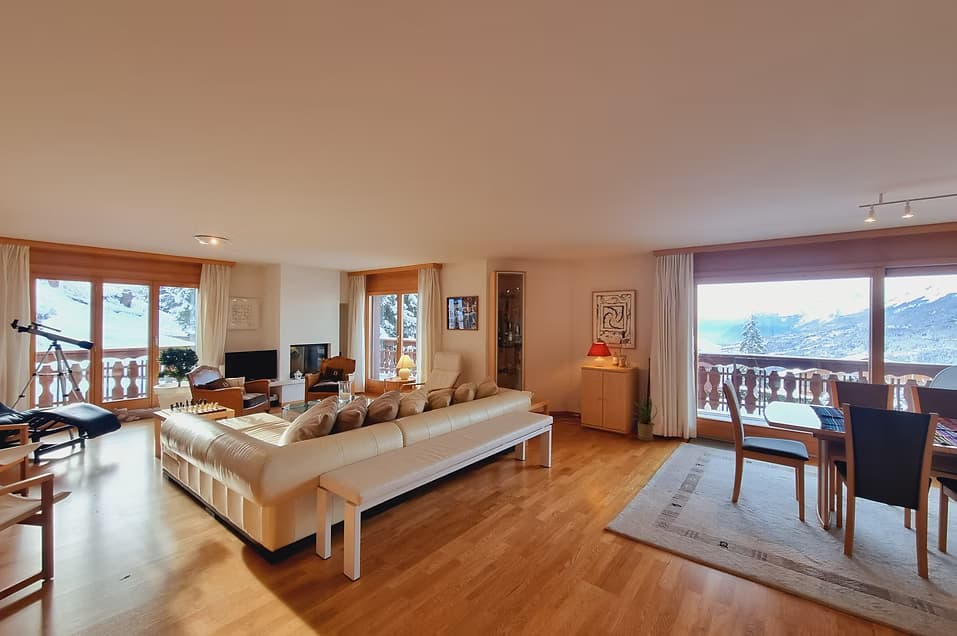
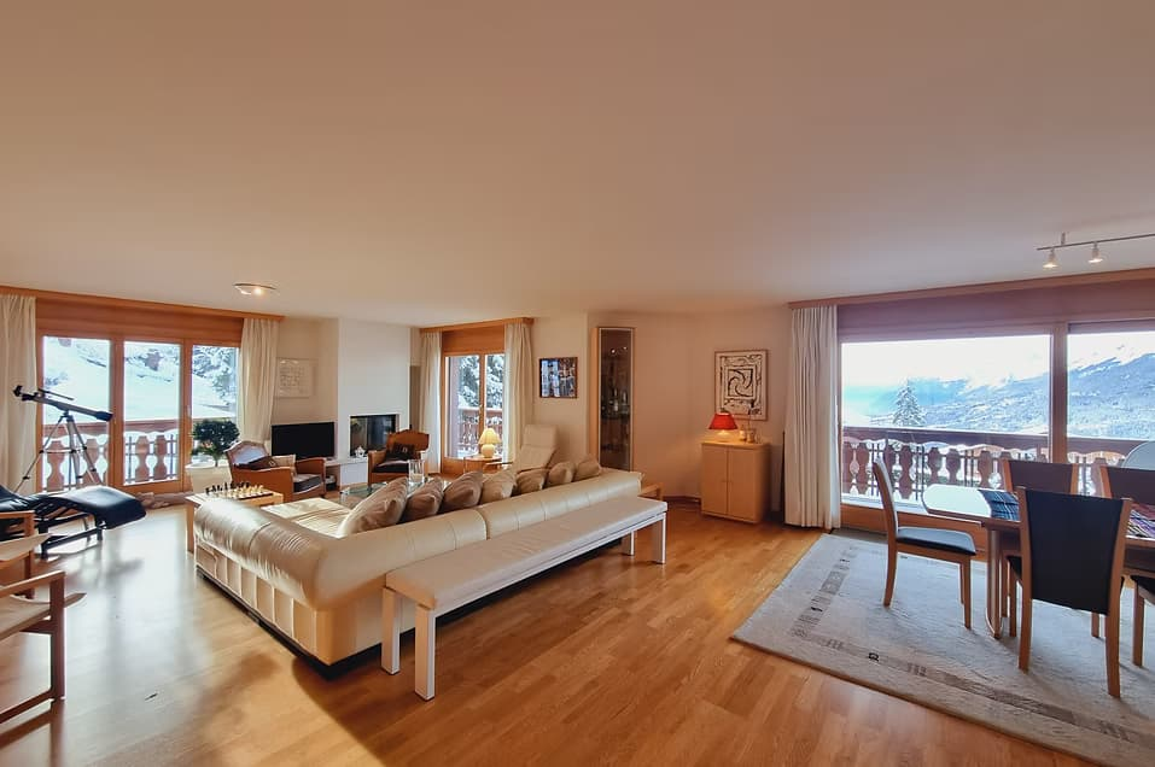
- house plant (642, 417)
